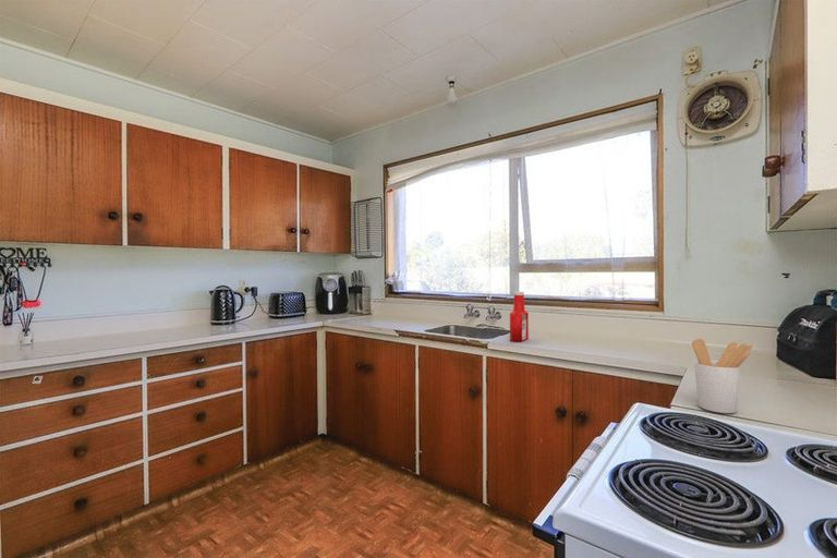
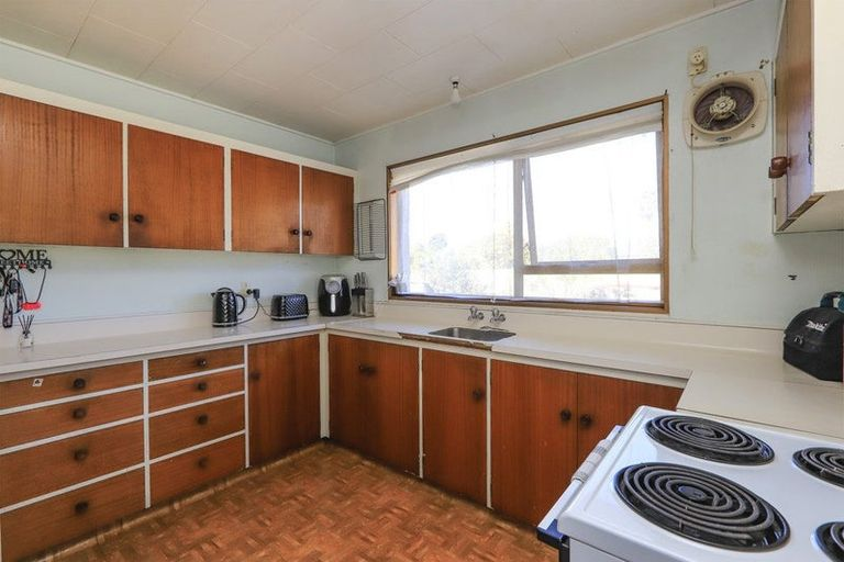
- soap bottle (519, 315)
- utensil holder (724, 374)
